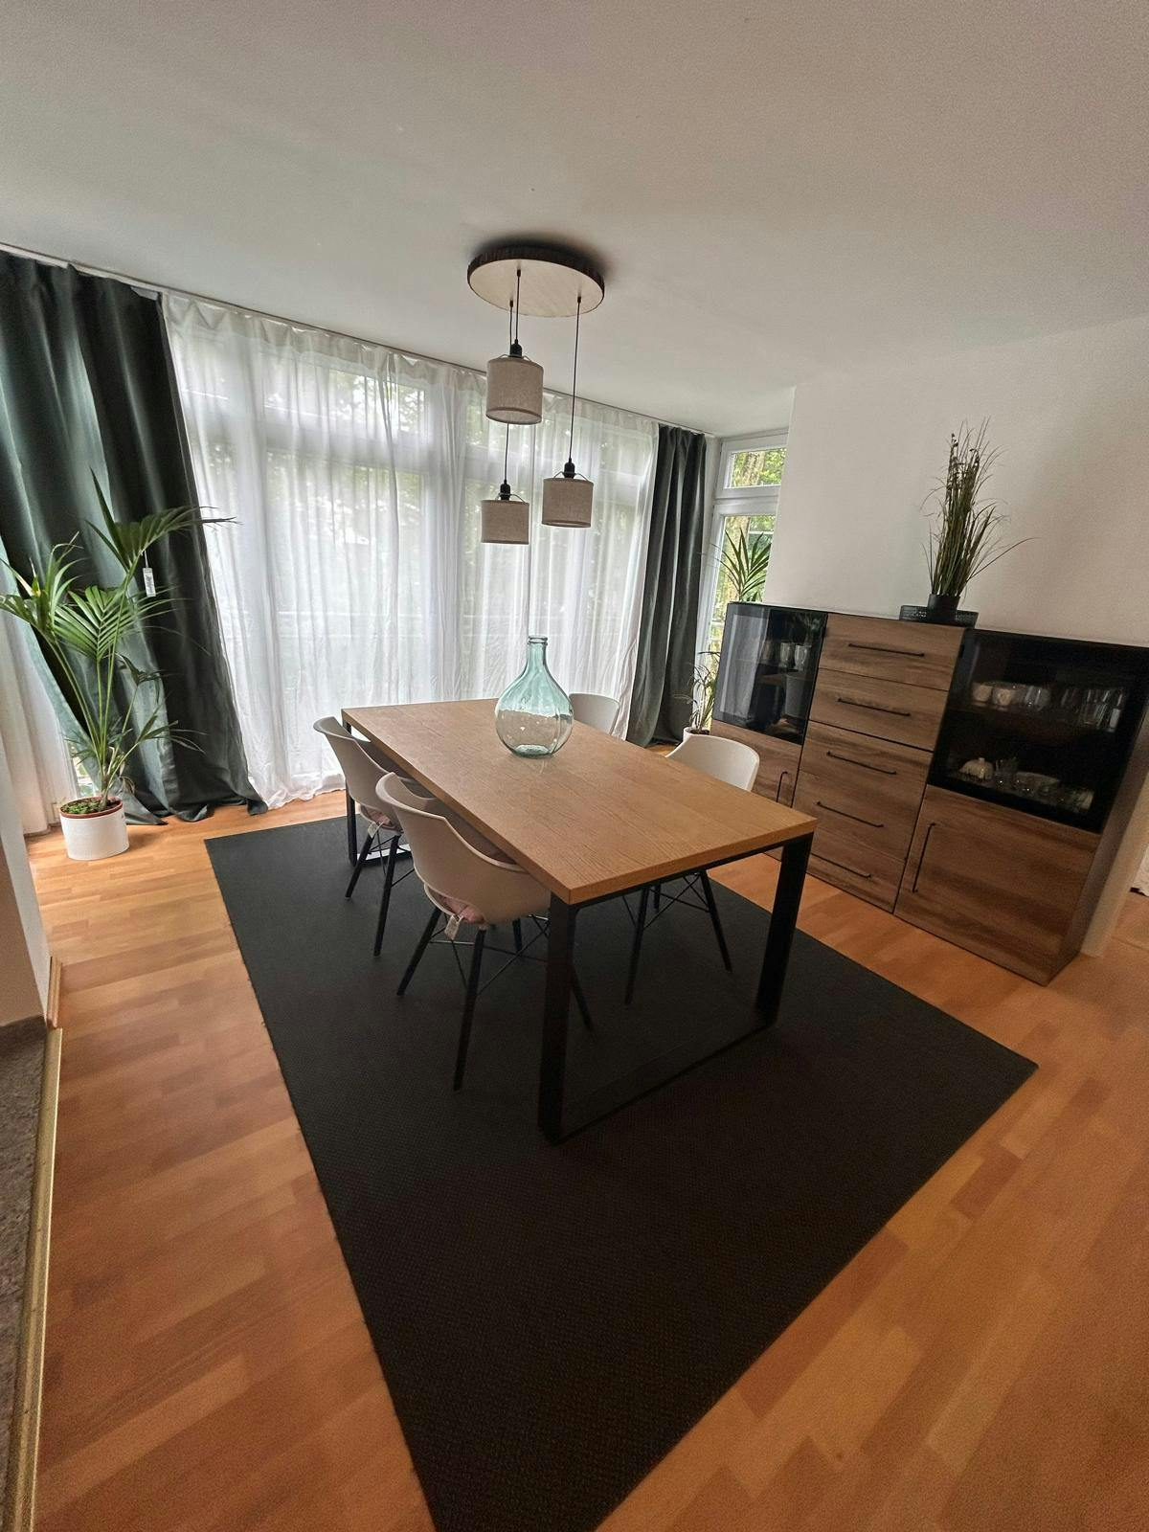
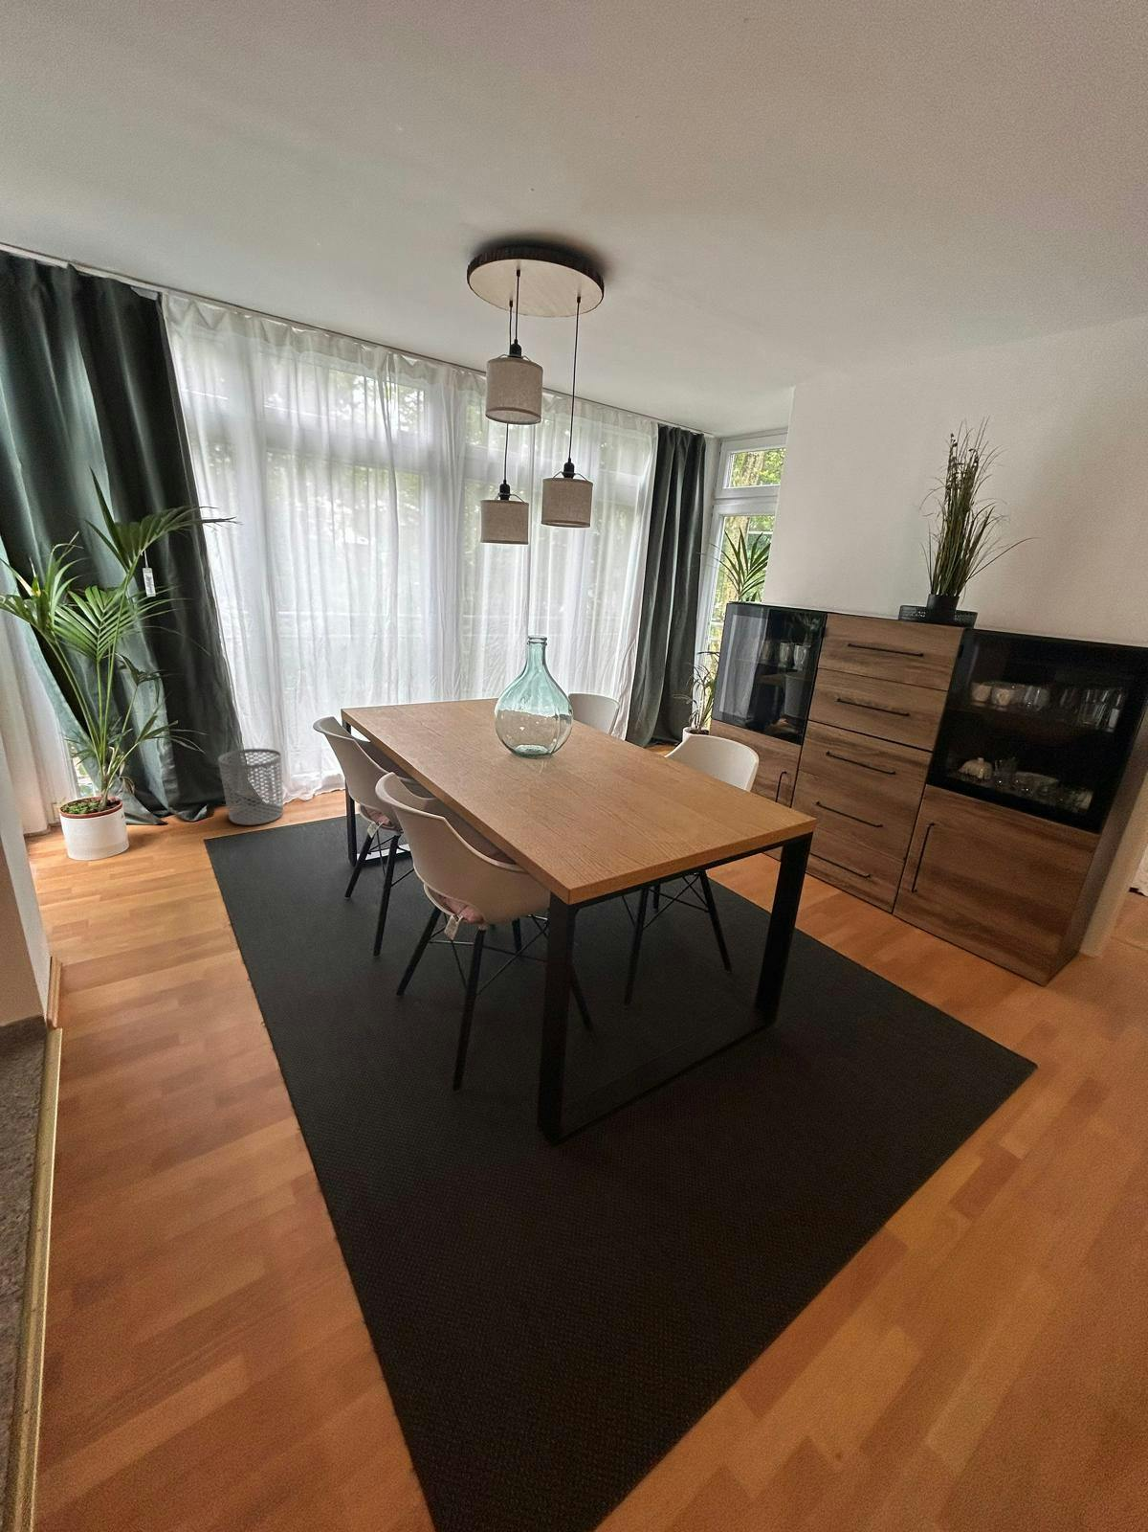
+ waste bin (253, 787)
